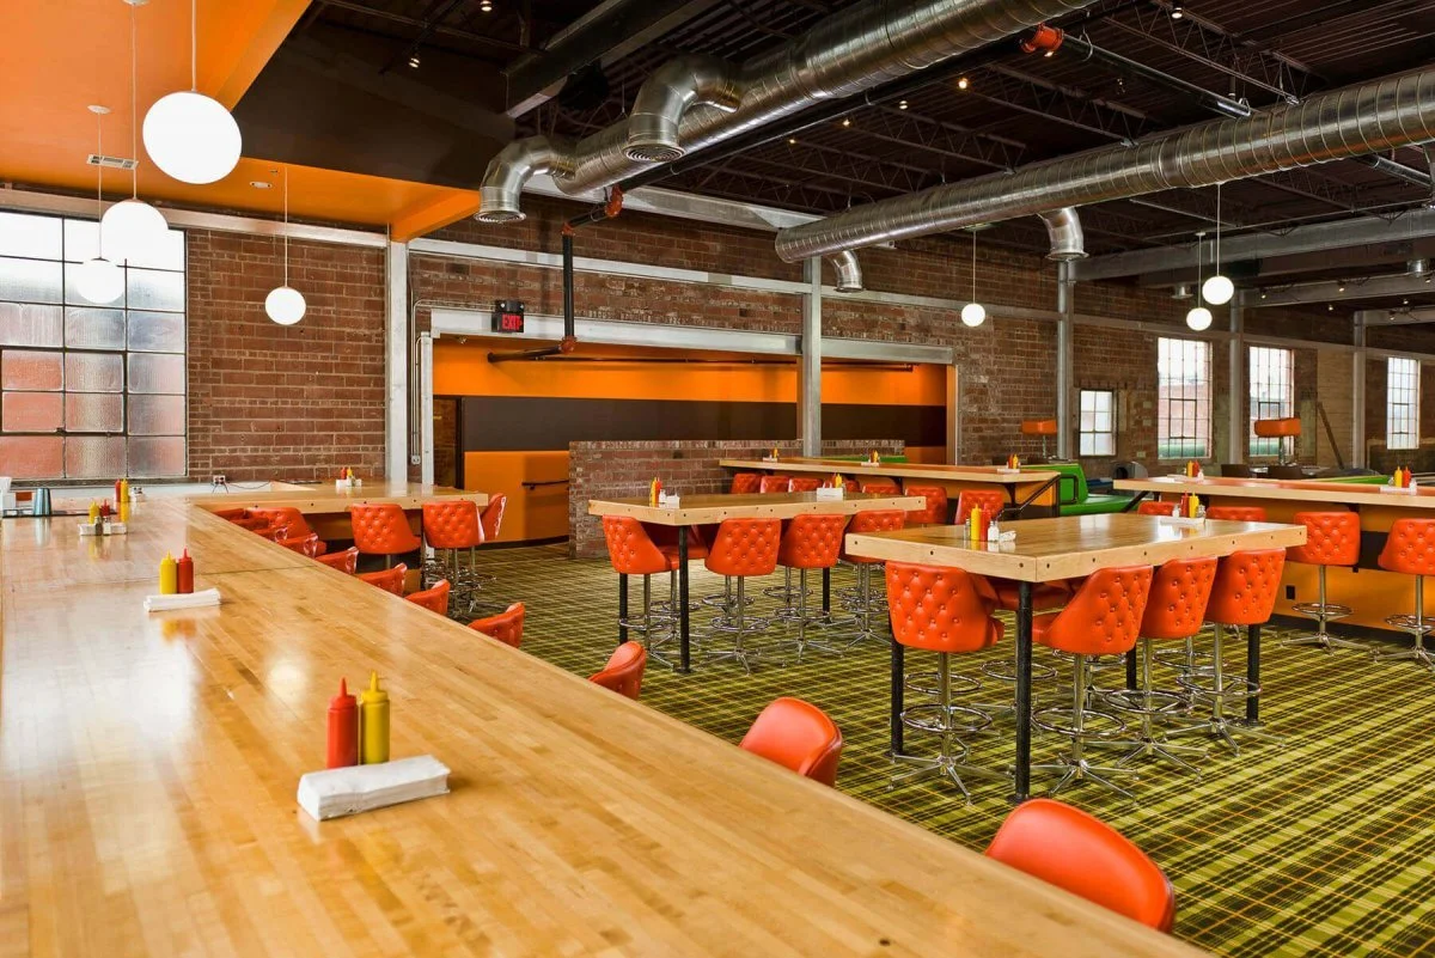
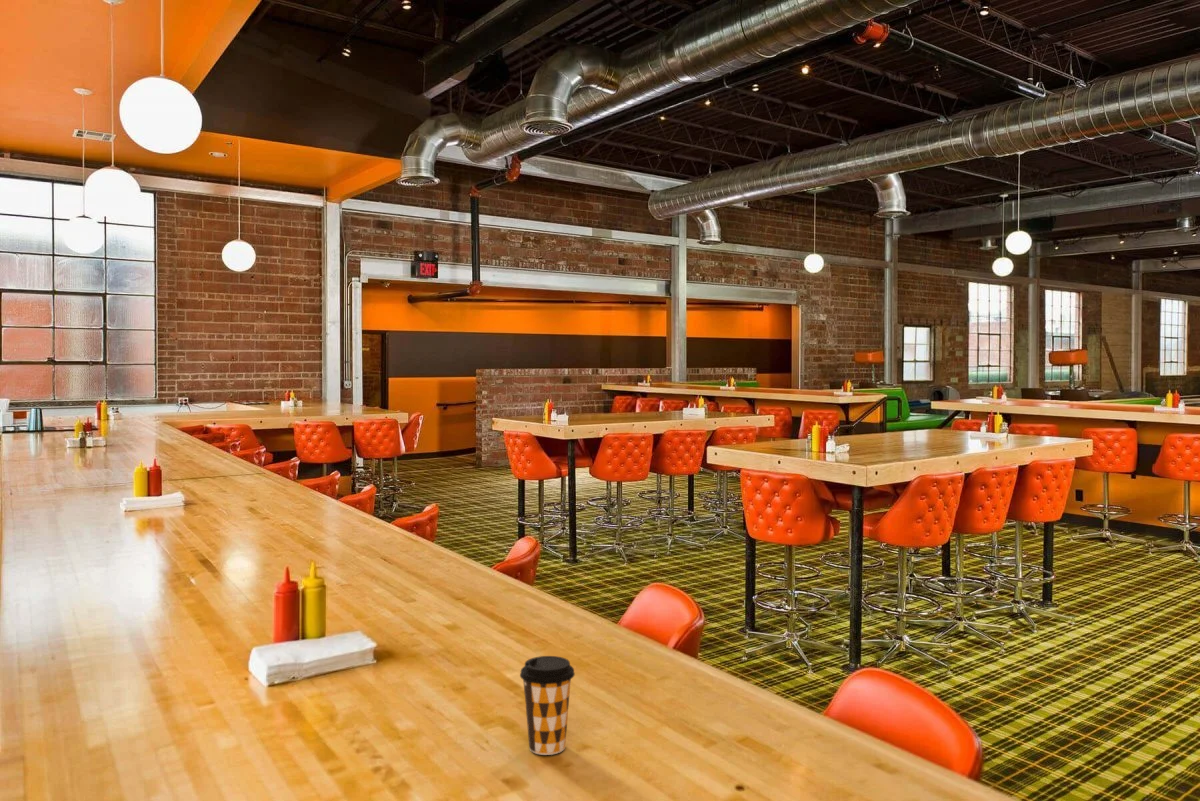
+ coffee cup (547, 705)
